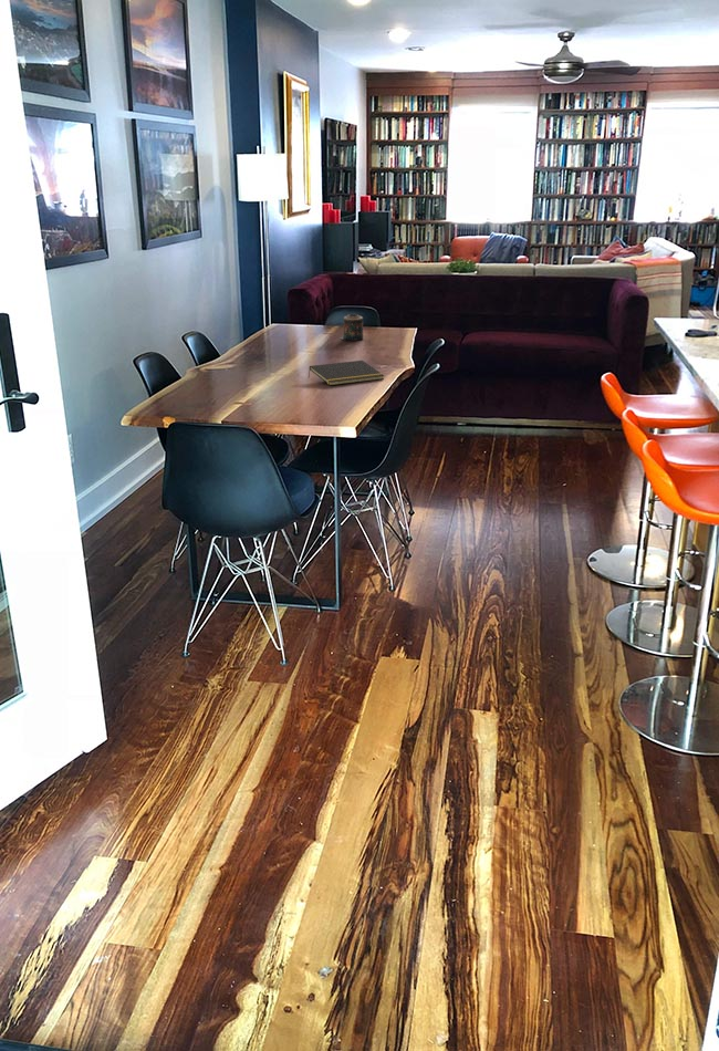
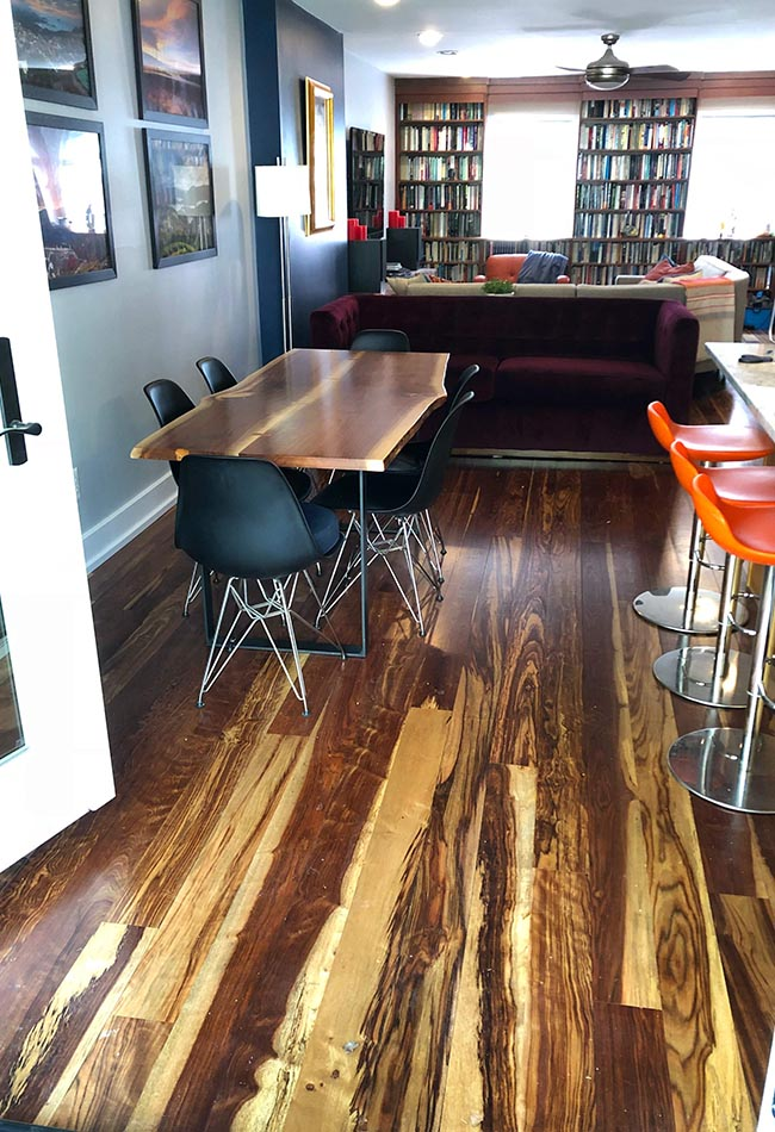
- candle (351, 326)
- notepad (346, 372)
